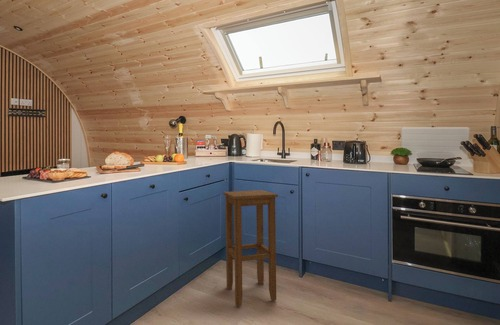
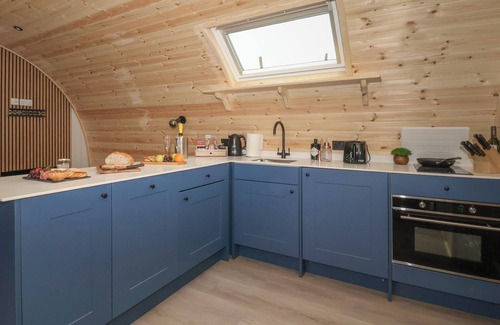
- stool (249, 244)
